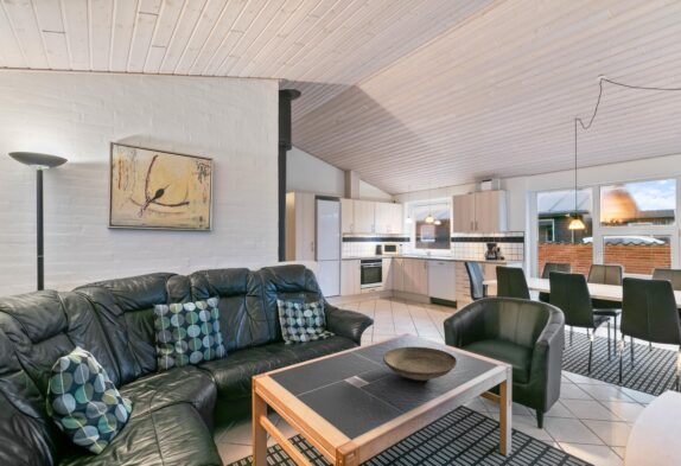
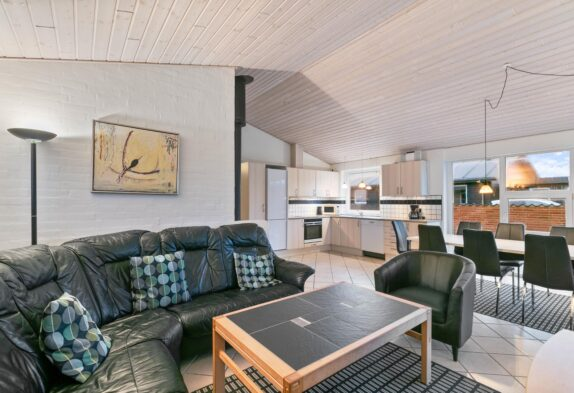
- decorative bowl (419, 366)
